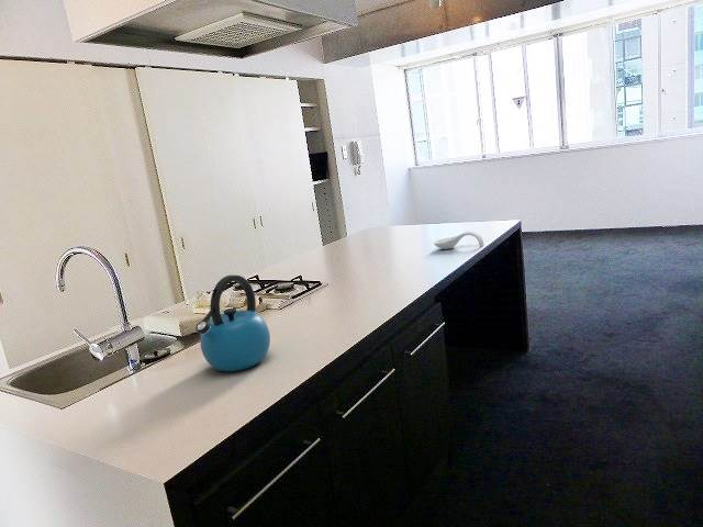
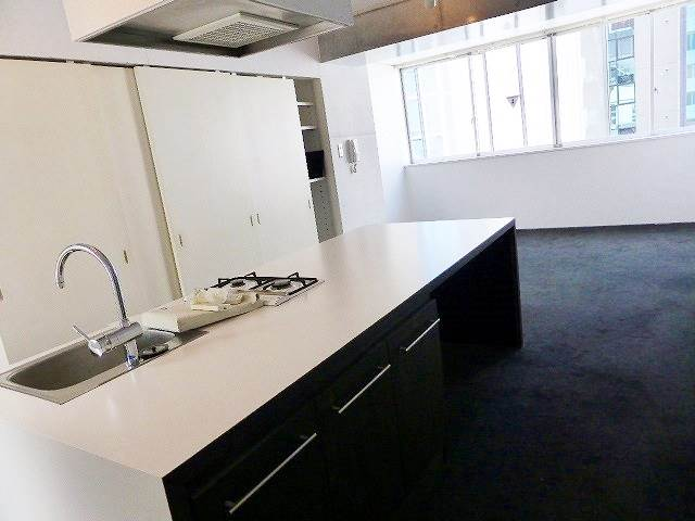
- spoon rest (457, 239)
- kettle (228, 322)
